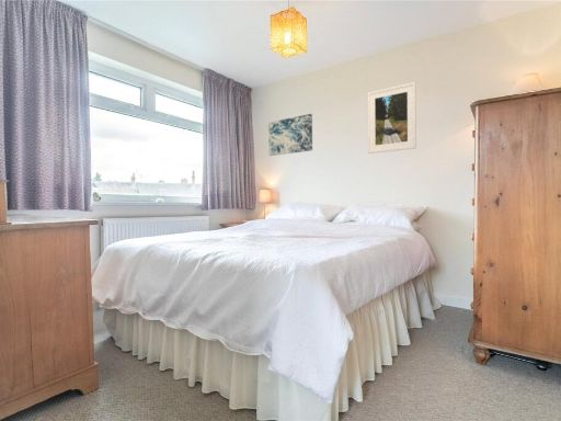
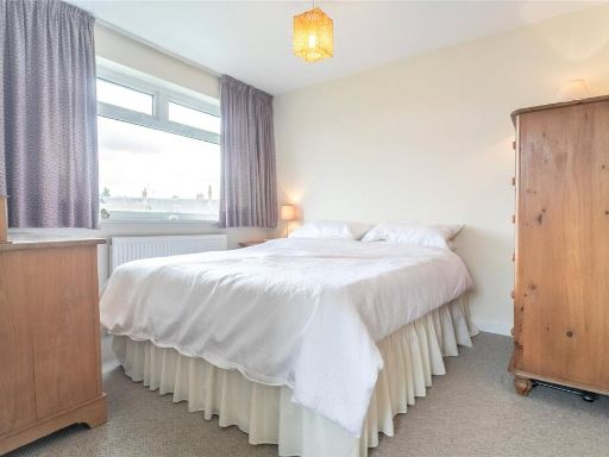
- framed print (390, 118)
- wall art (289, 136)
